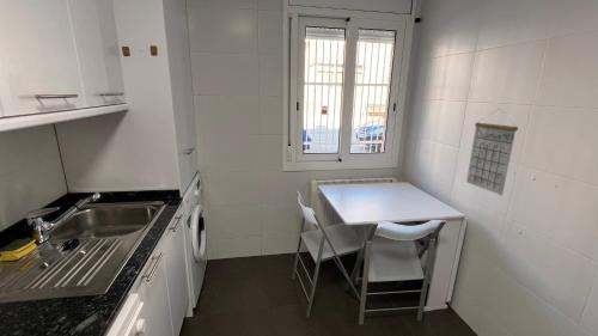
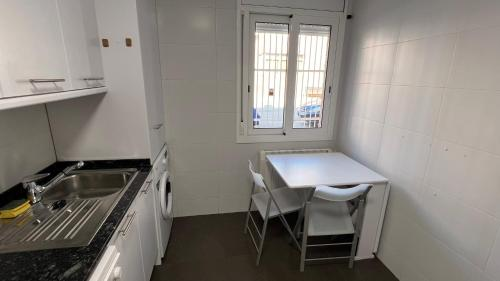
- calendar (490, 149)
